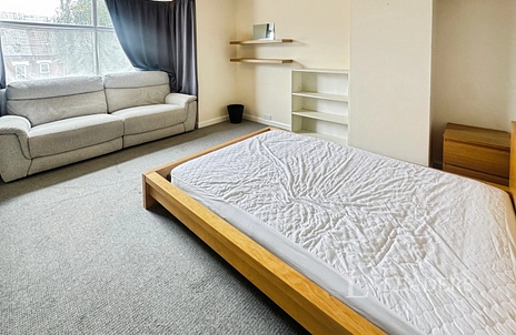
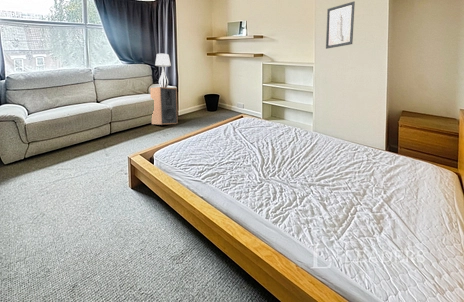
+ table lamp (163, 71)
+ wall art (339, 26)
+ speaker (164, 106)
